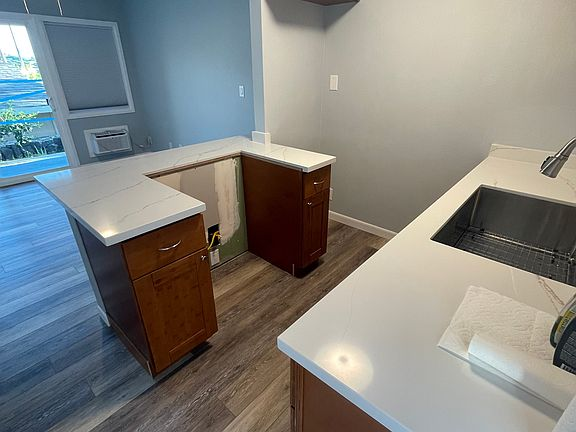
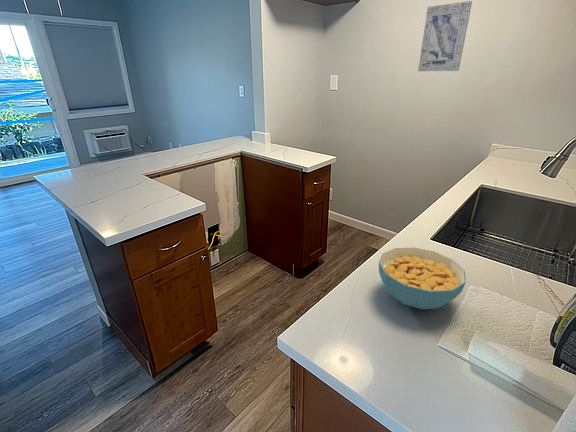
+ cereal bowl (417, 283)
+ wall art (443, 38)
